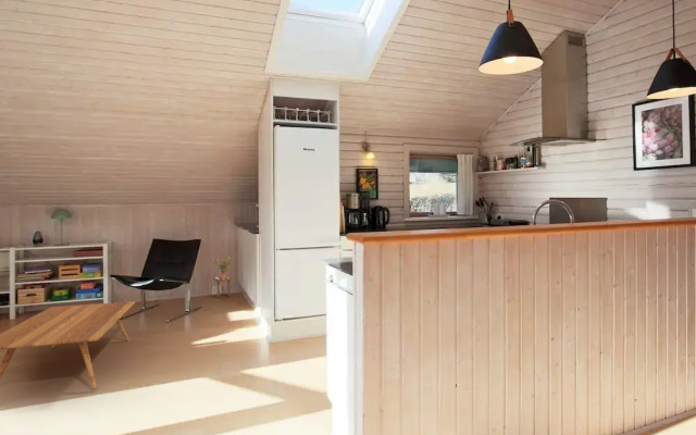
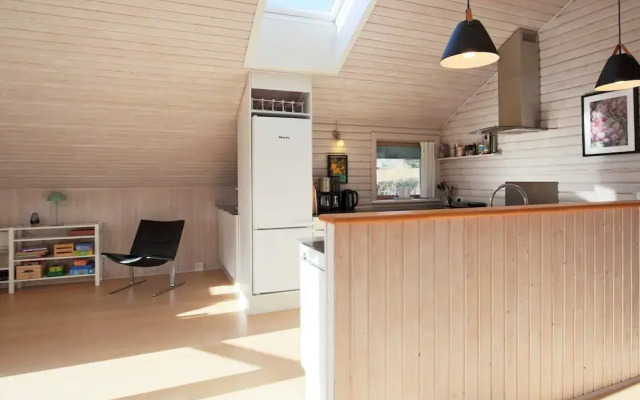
- side table (223, 276)
- coffee table (70, 343)
